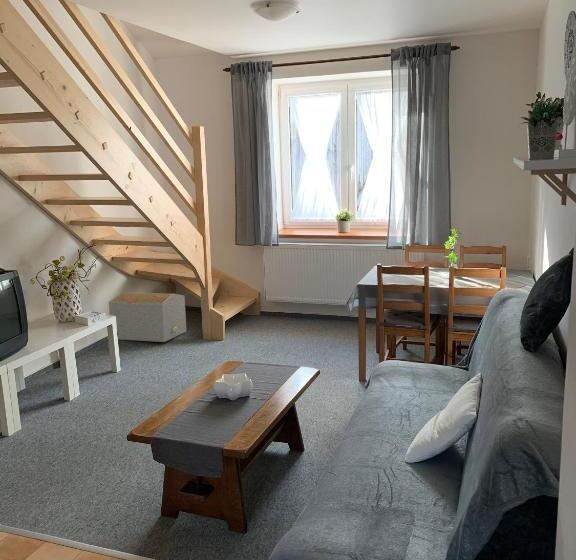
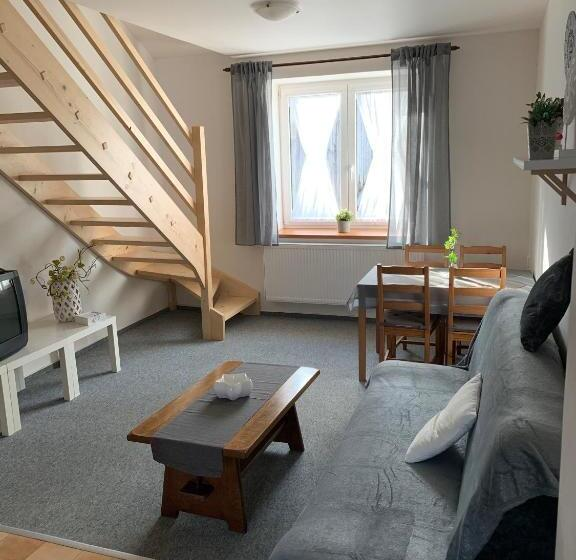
- architectural model (154, 312)
